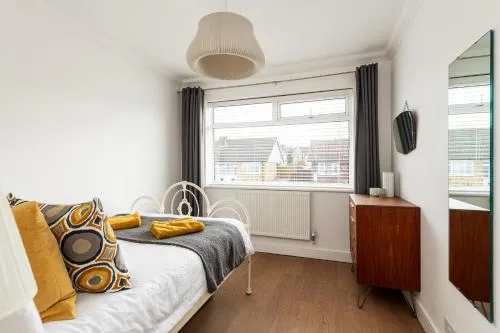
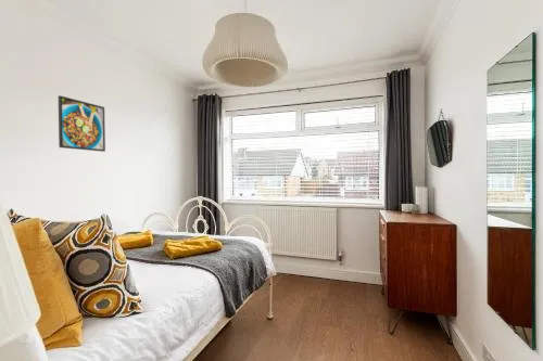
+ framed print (83, 126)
